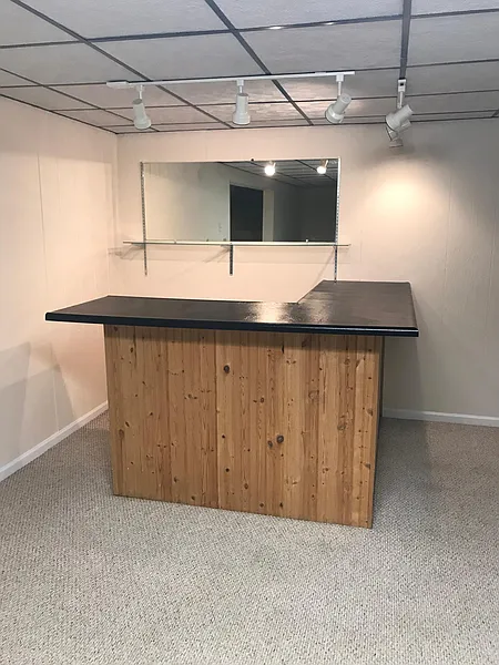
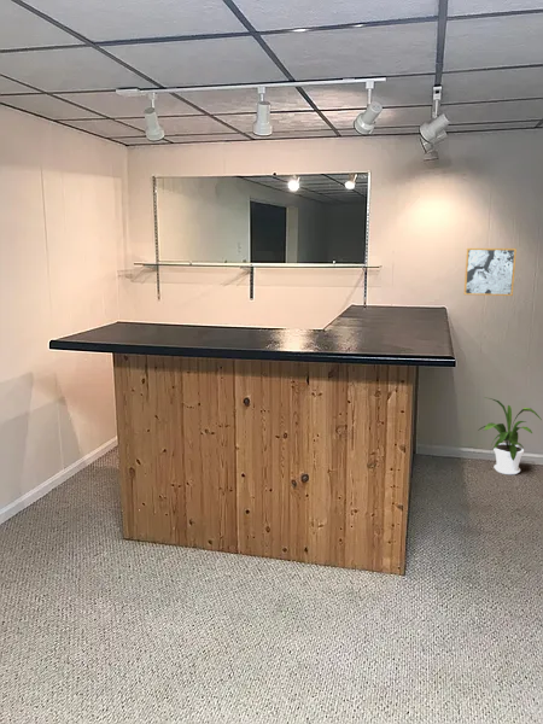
+ wall art (489, 272)
+ house plant (507, 436)
